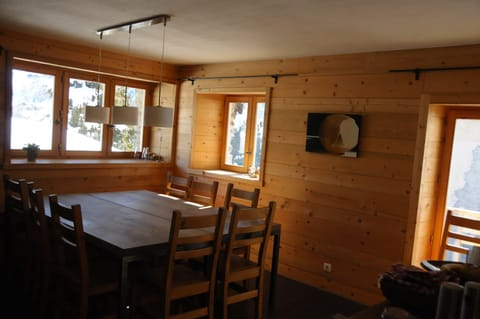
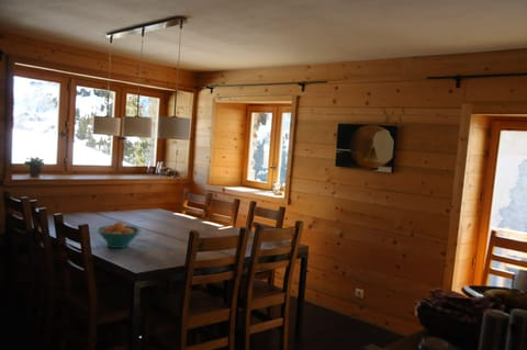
+ fruit bowl (119, 234)
